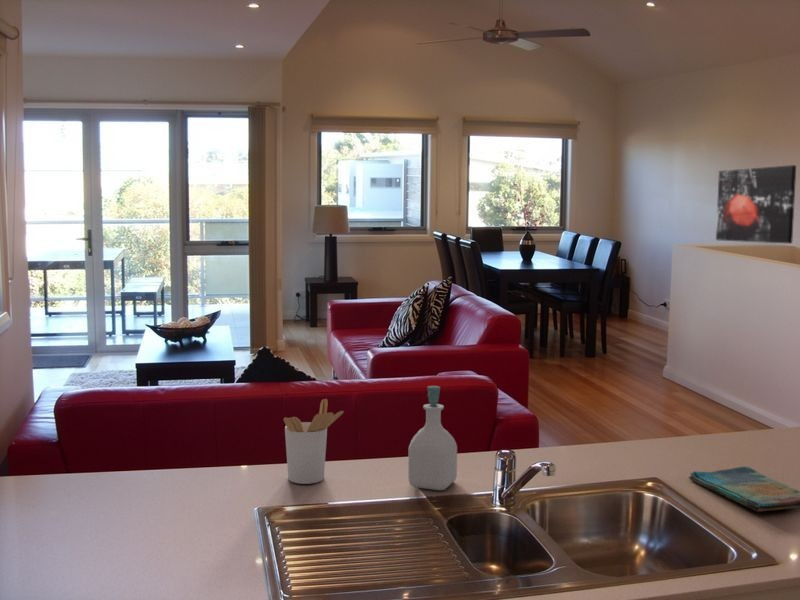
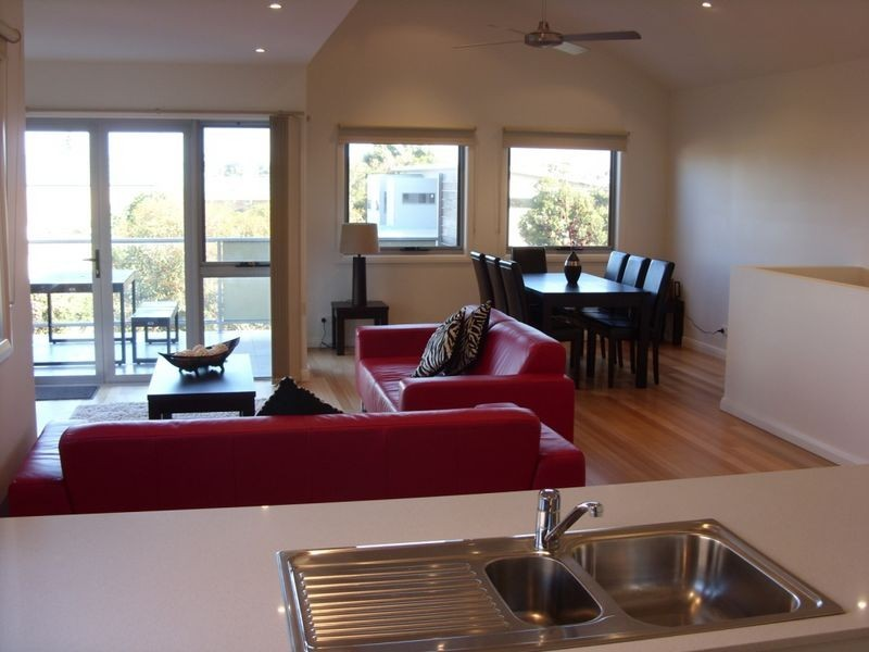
- dish towel (752, 487)
- wall art (753, 205)
- utensil holder (313, 442)
- soap bottle (433, 435)
